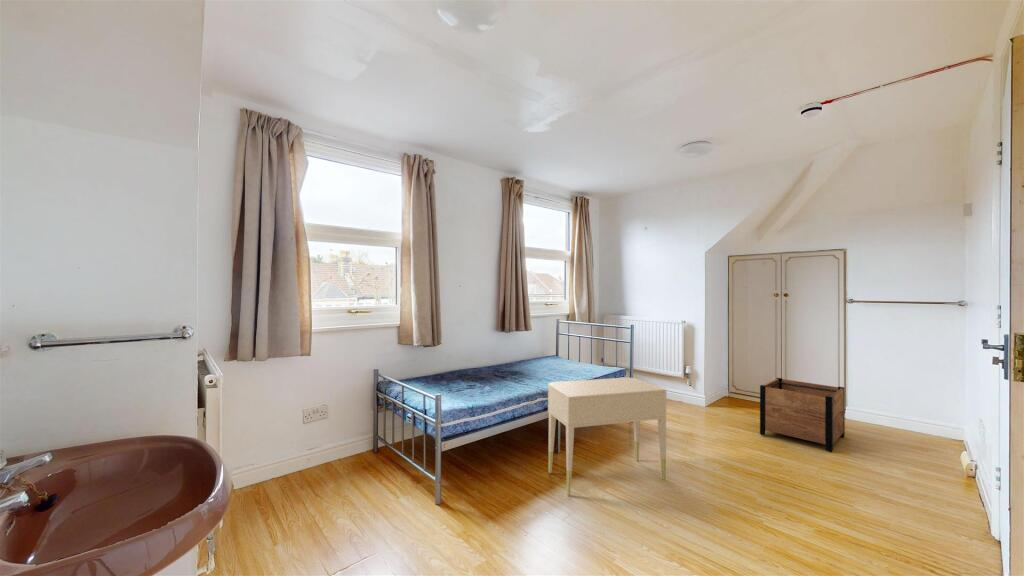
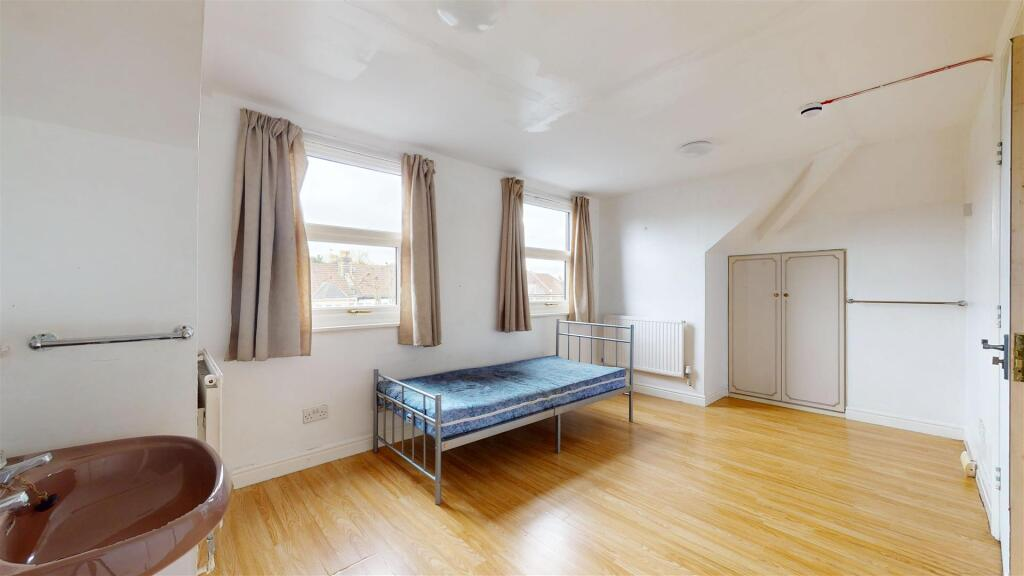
- nightstand (603, 424)
- planter (802, 411)
